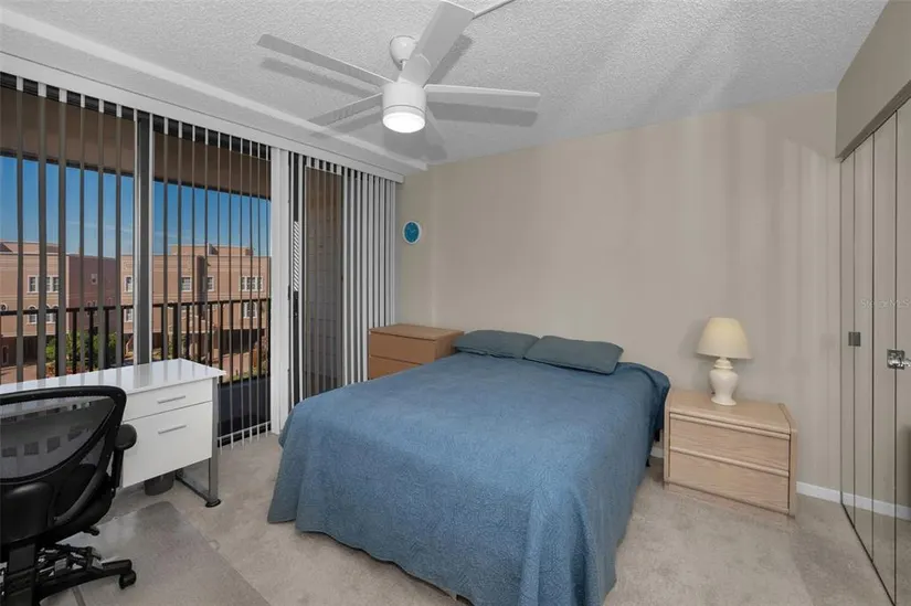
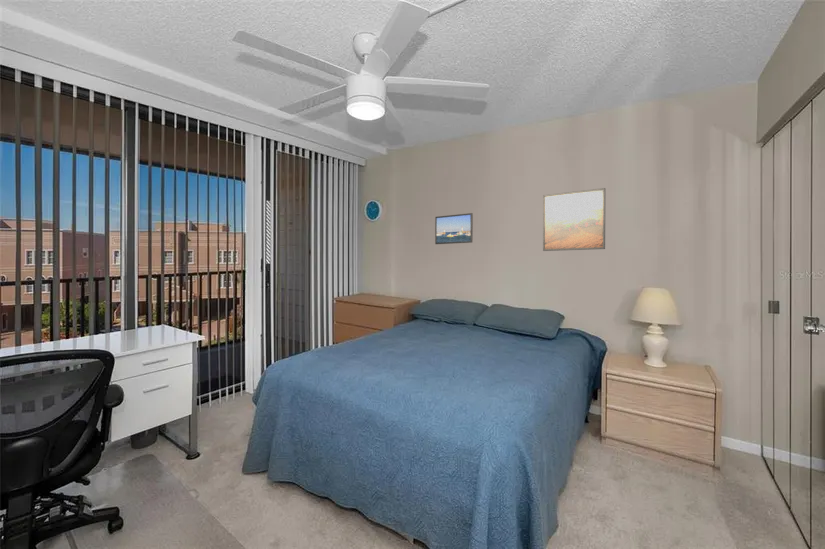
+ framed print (572, 220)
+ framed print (453, 229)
